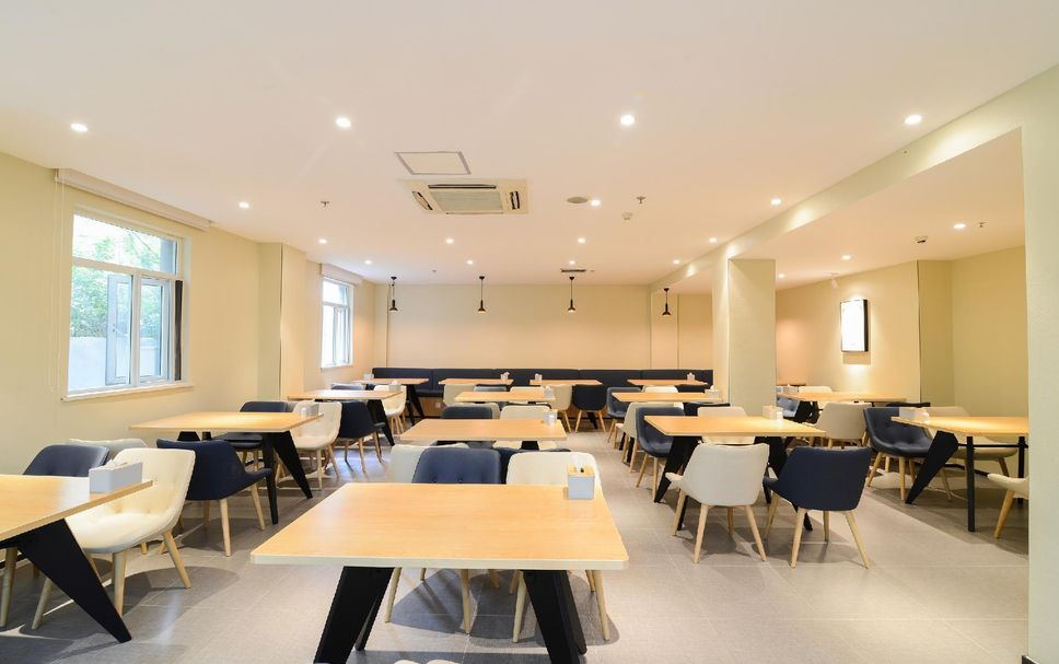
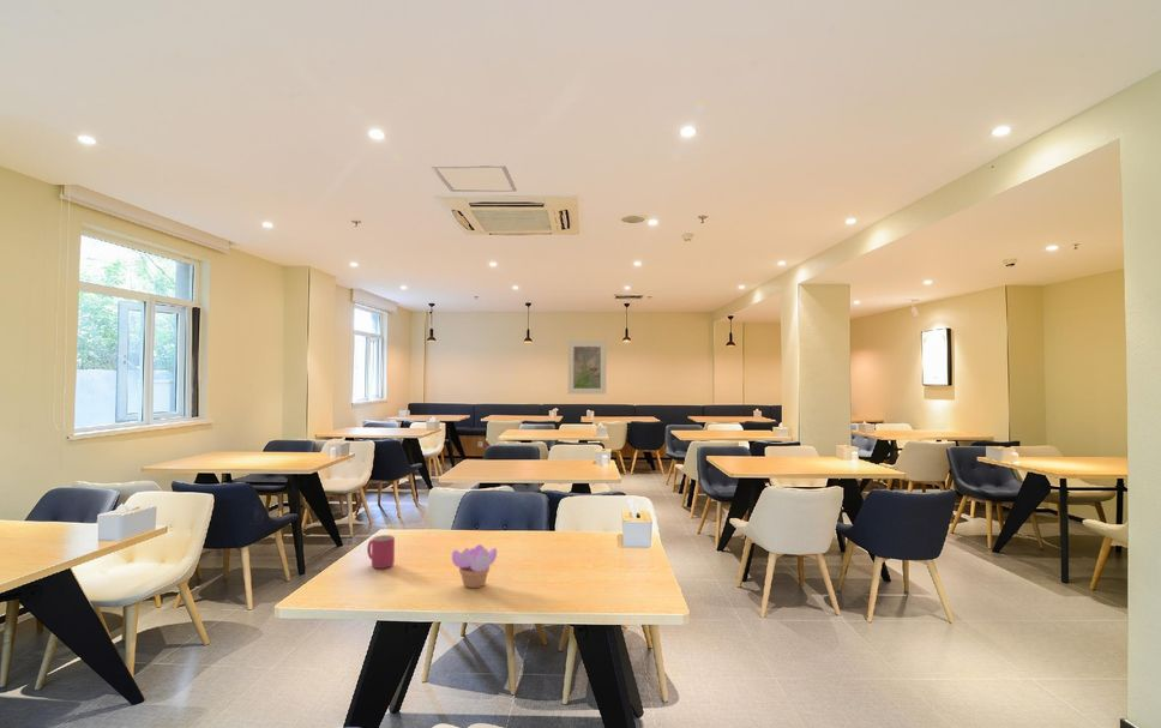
+ mug (379, 550)
+ succulent plant (476, 565)
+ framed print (586, 367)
